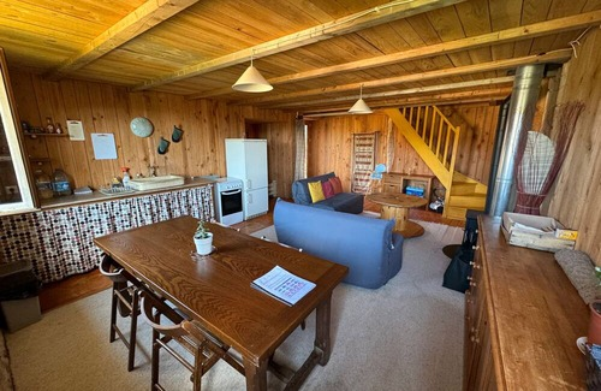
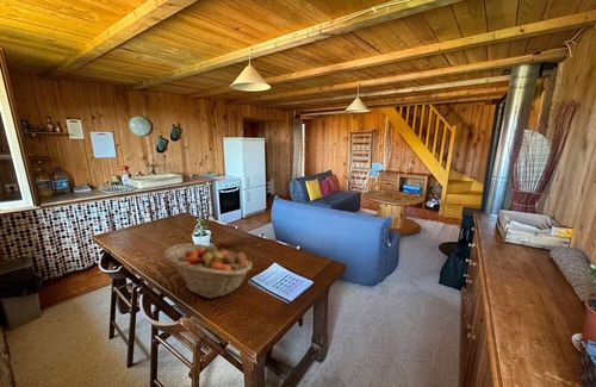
+ fruit basket (210, 263)
